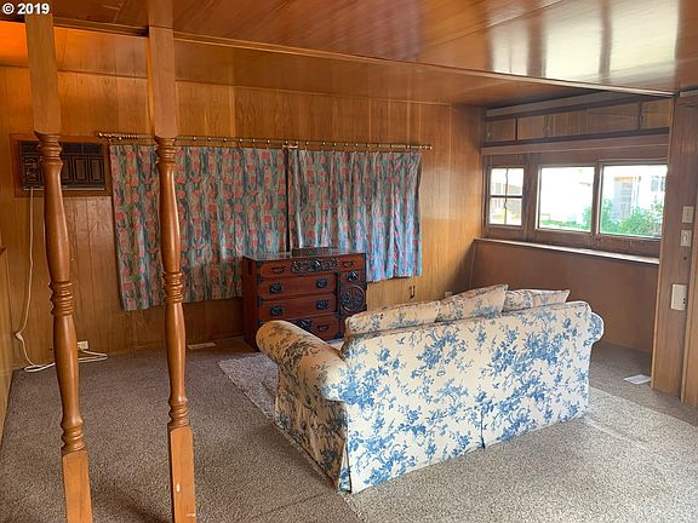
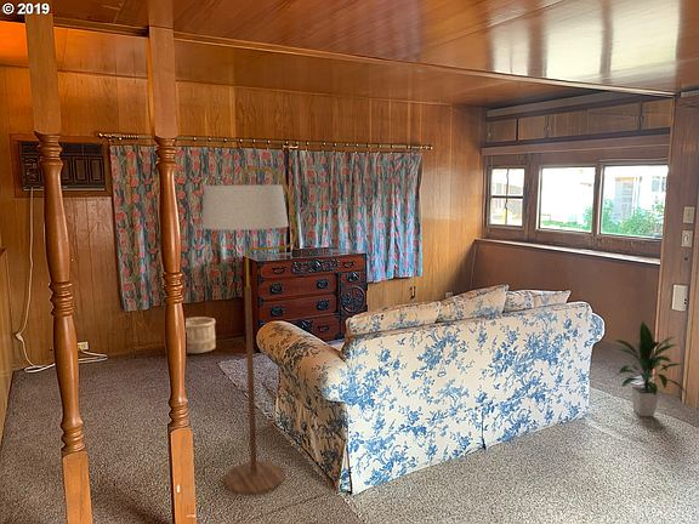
+ indoor plant (649, 370)
+ wooden bucket (197, 335)
+ floor lamp (251, 328)
